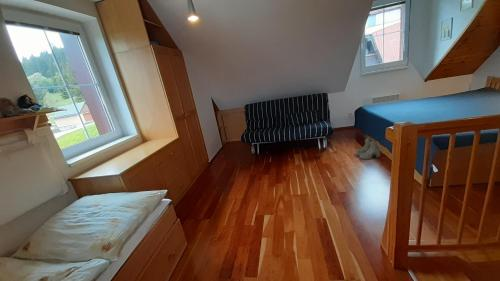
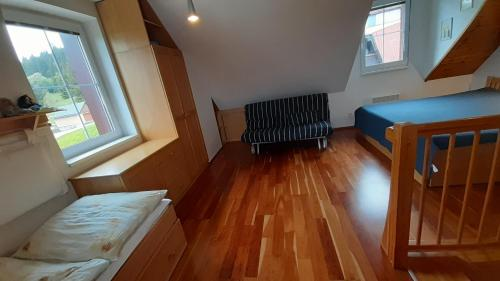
- boots (367, 148)
